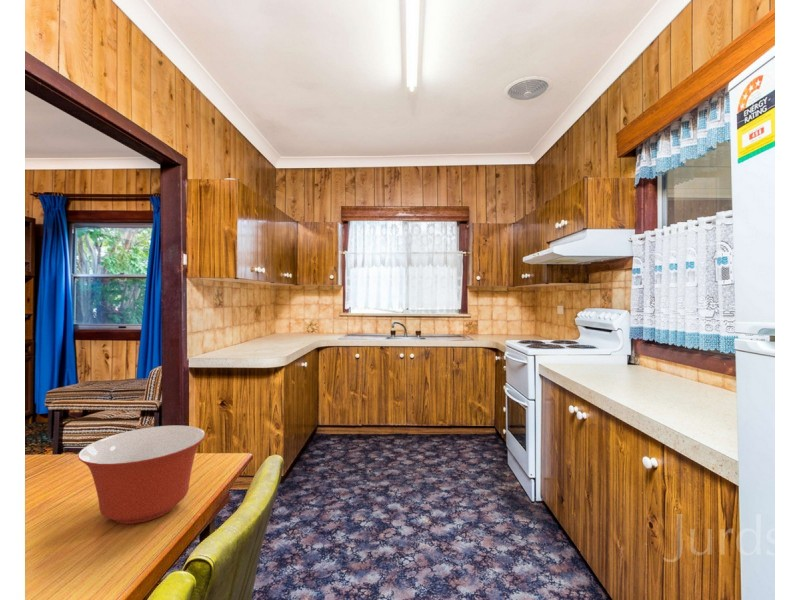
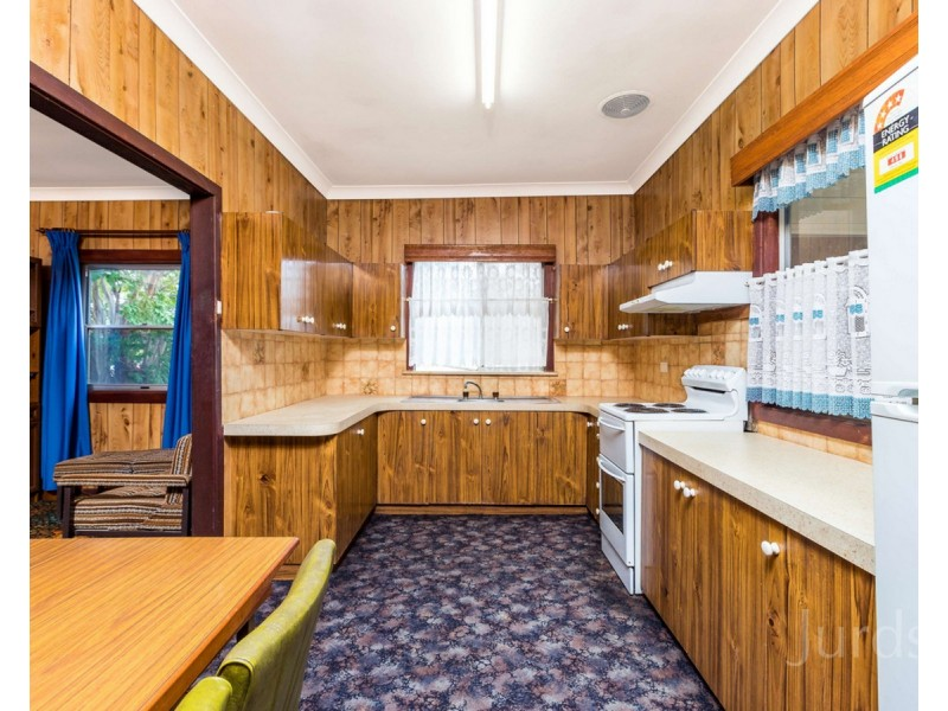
- mixing bowl (146, 475)
